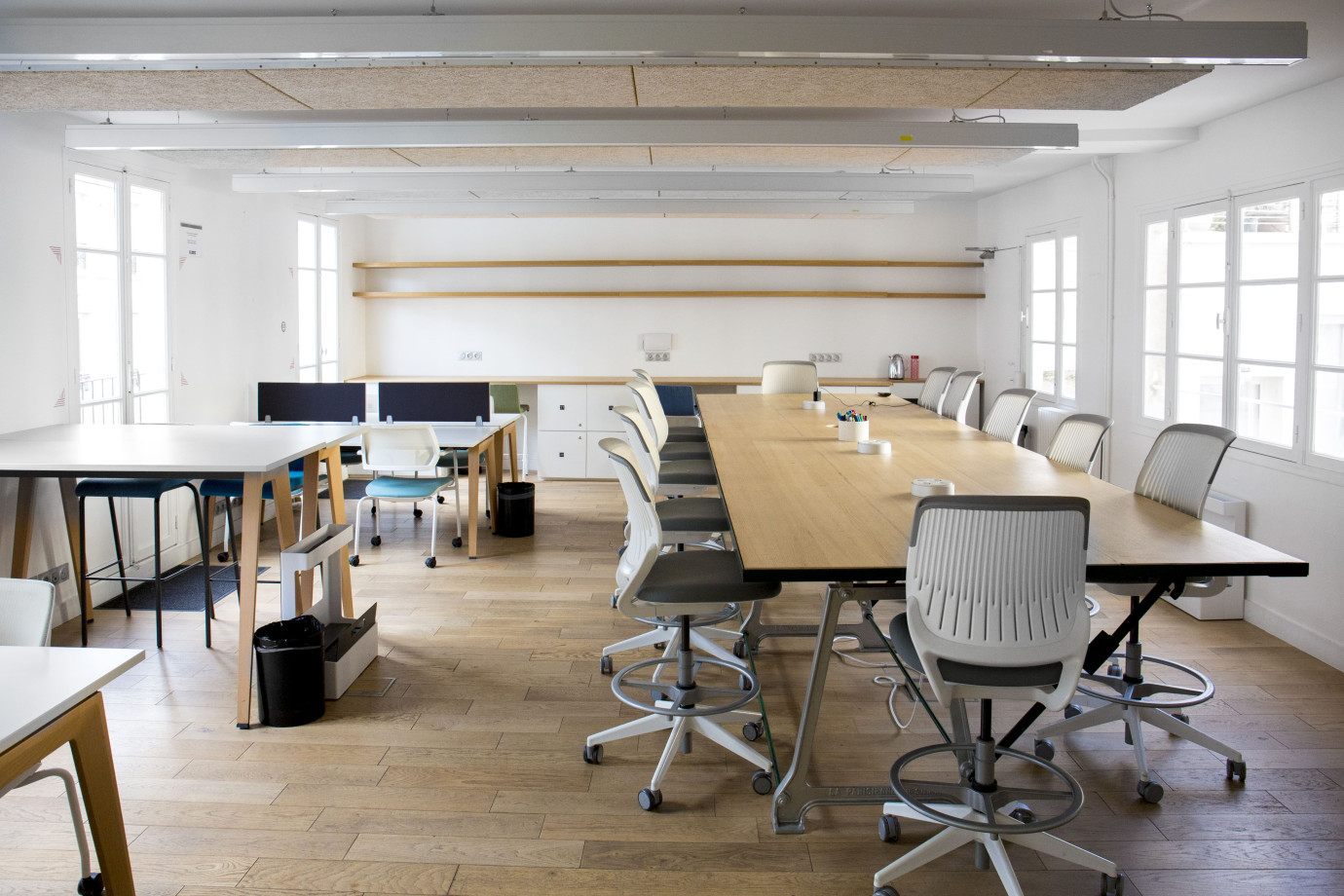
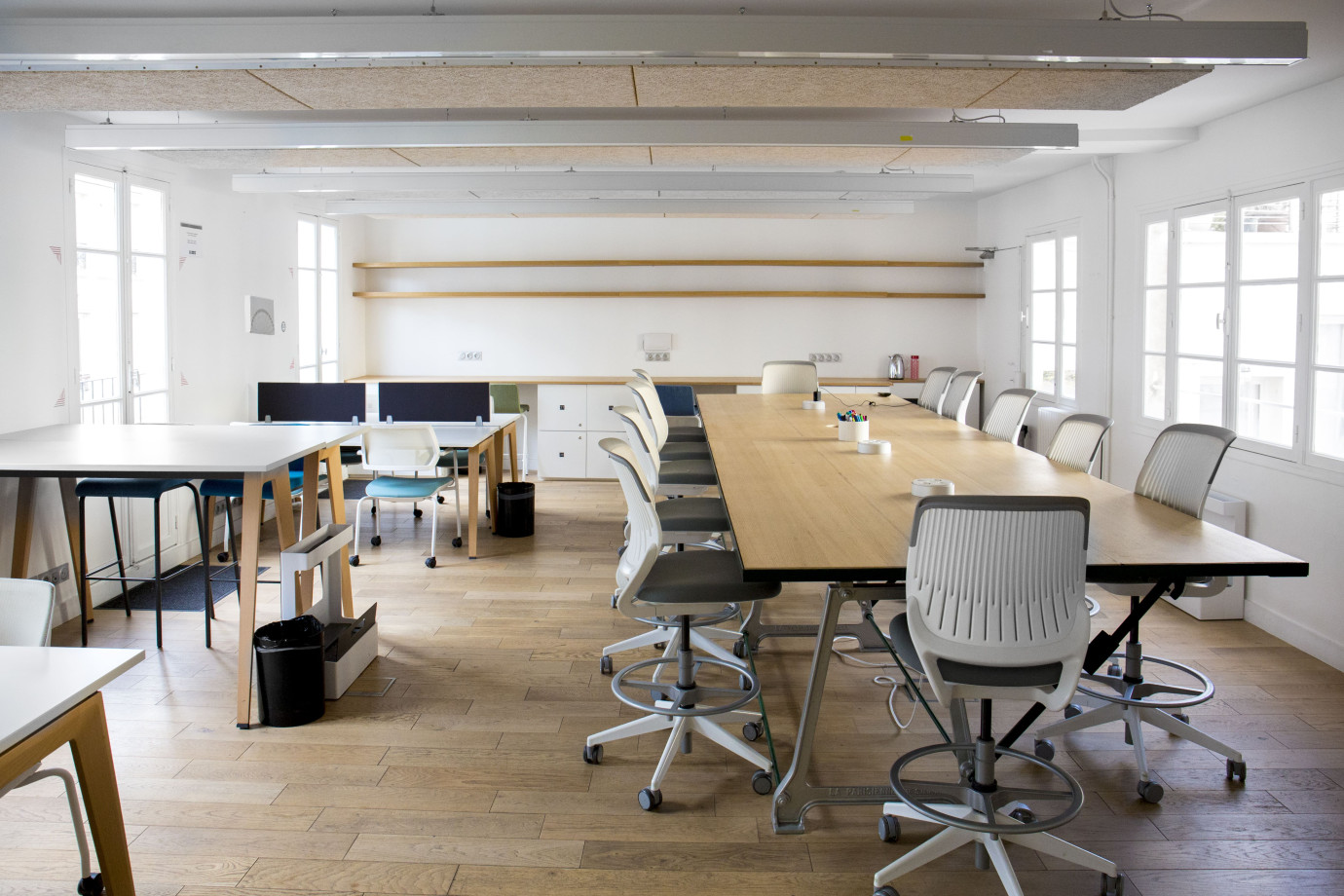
+ wall art (259, 316)
